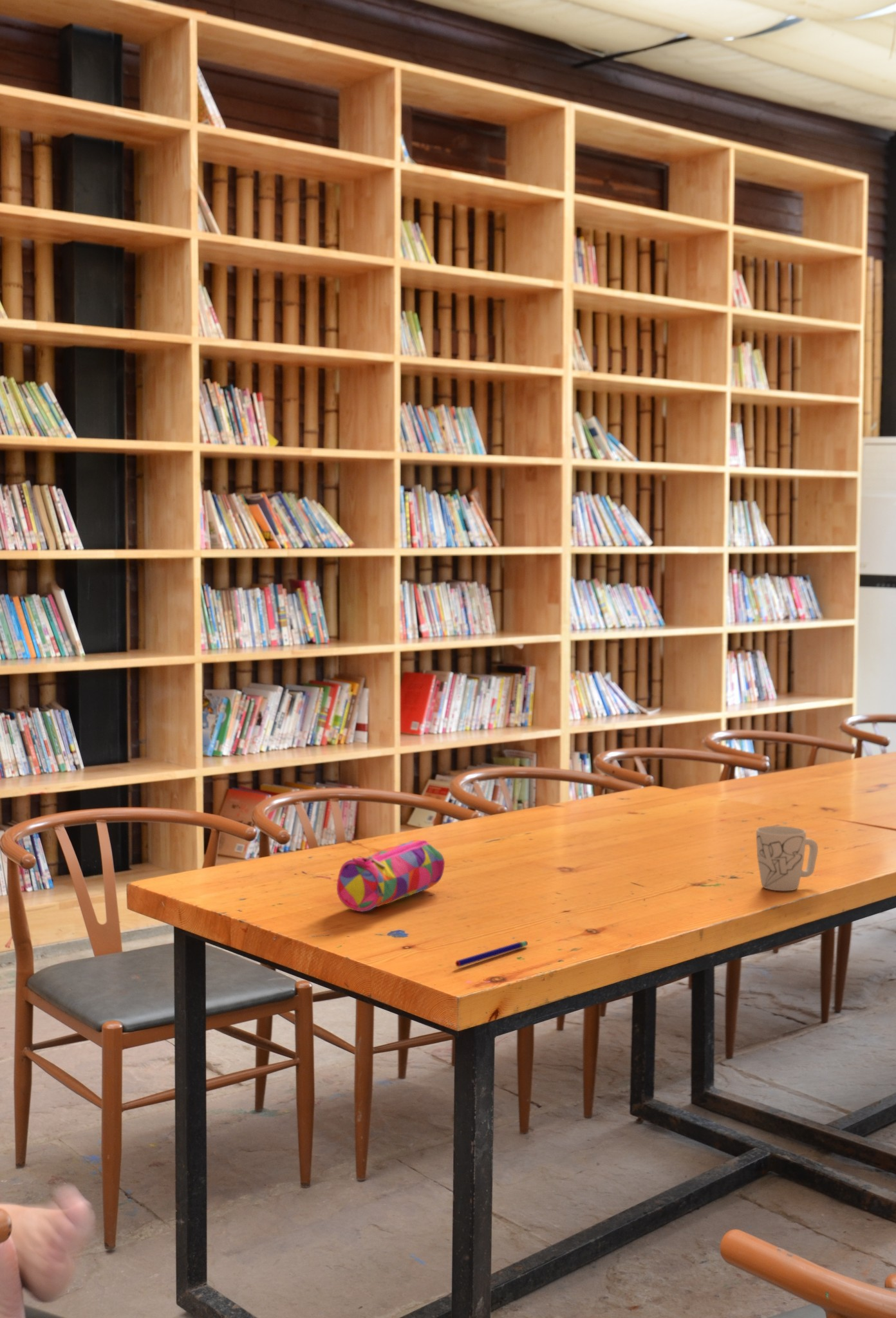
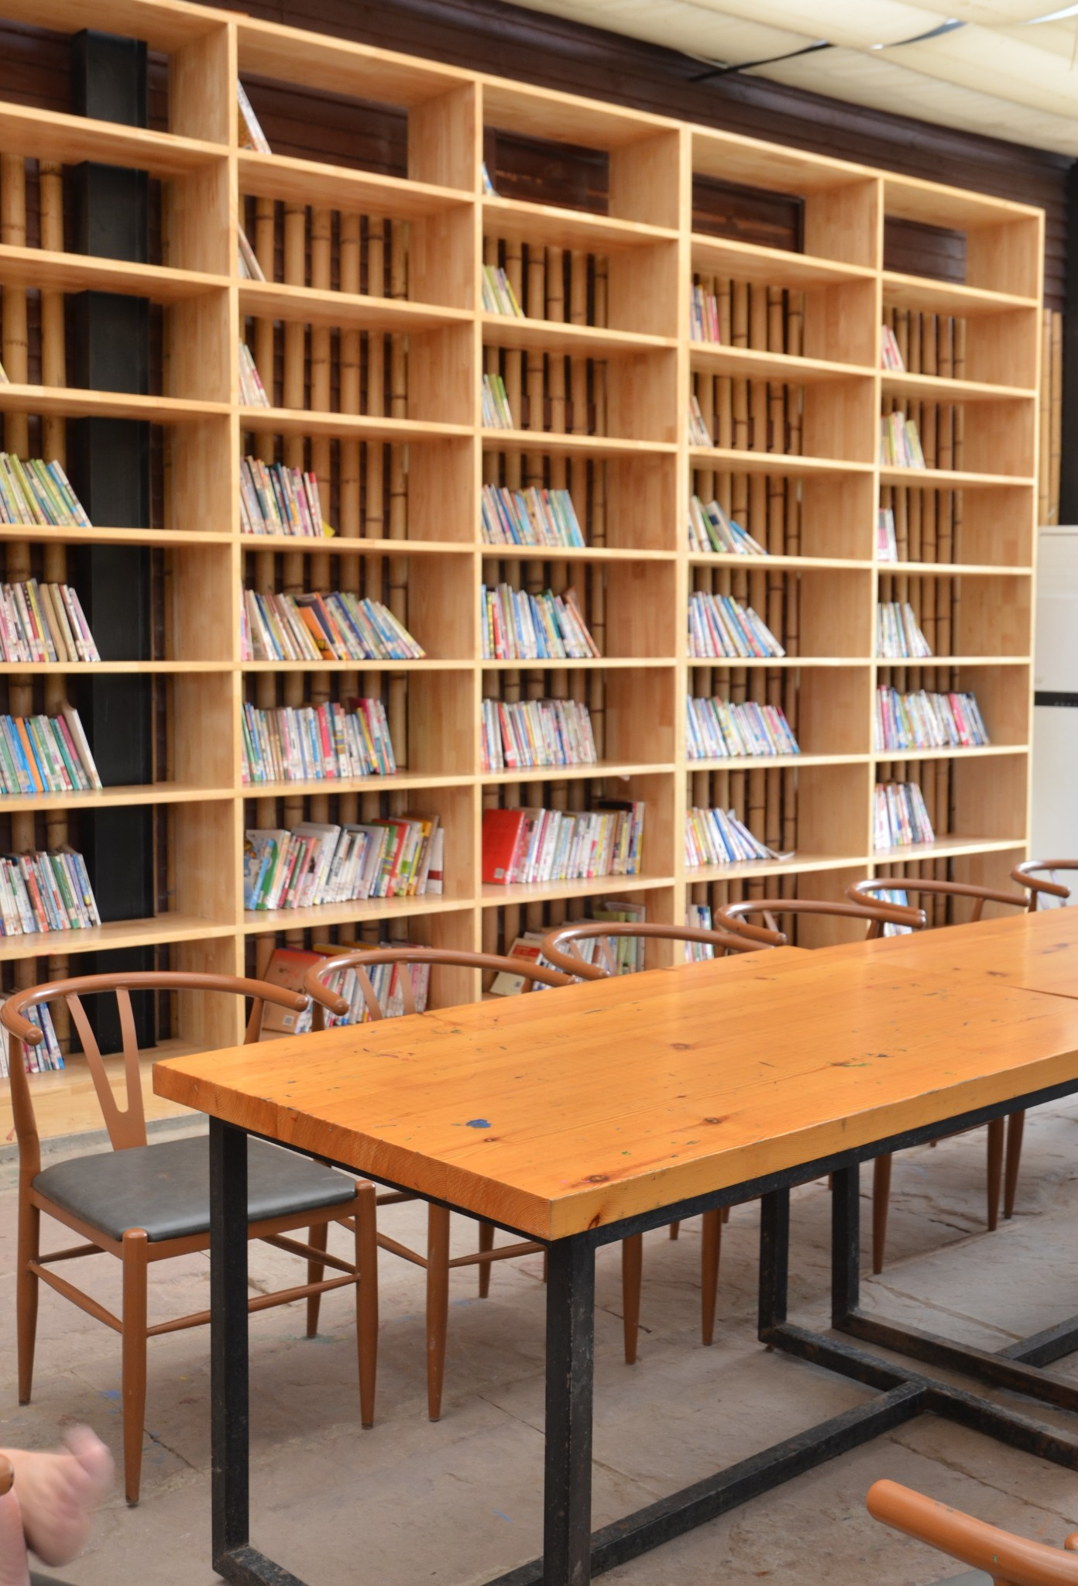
- mug (788, 858)
- pen (492, 953)
- pencil case (391, 873)
